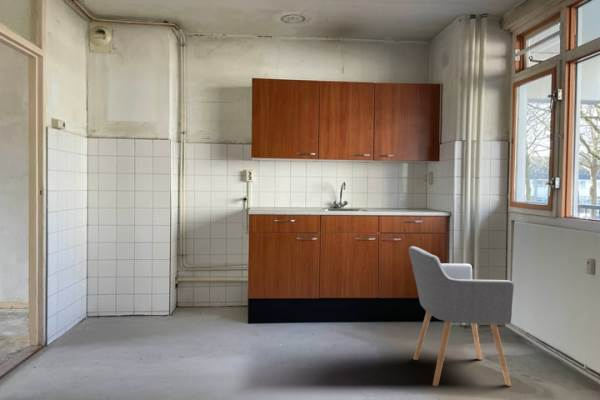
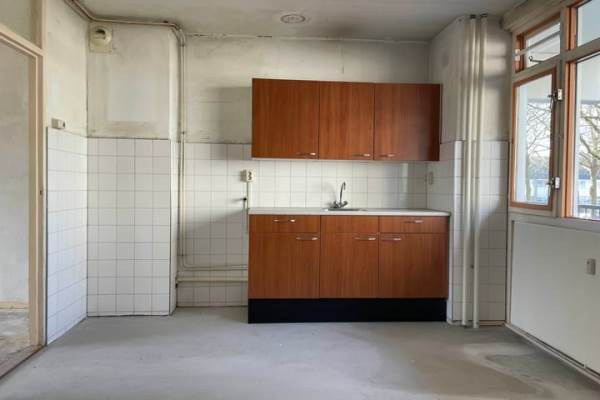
- chair (454, 310)
